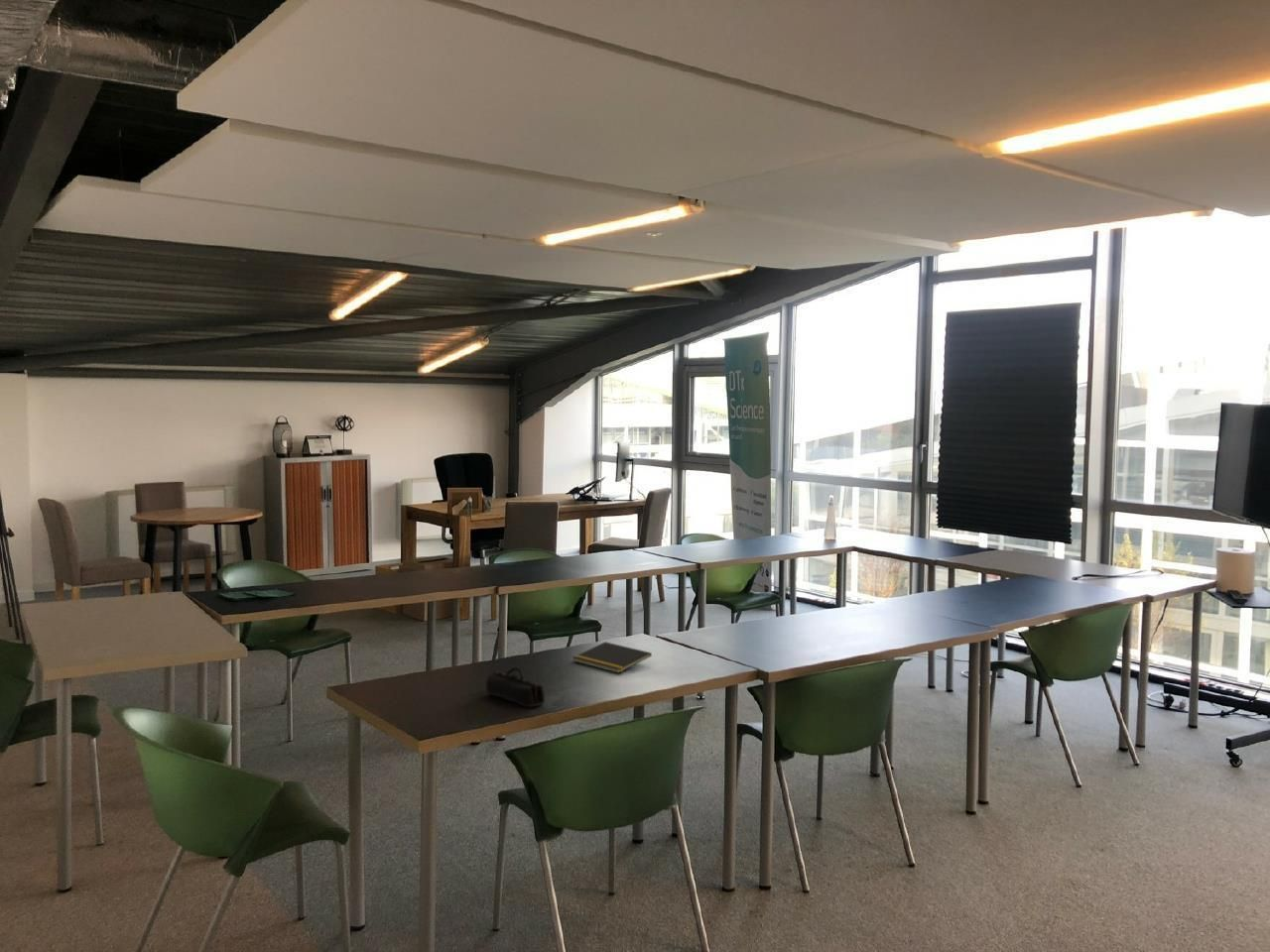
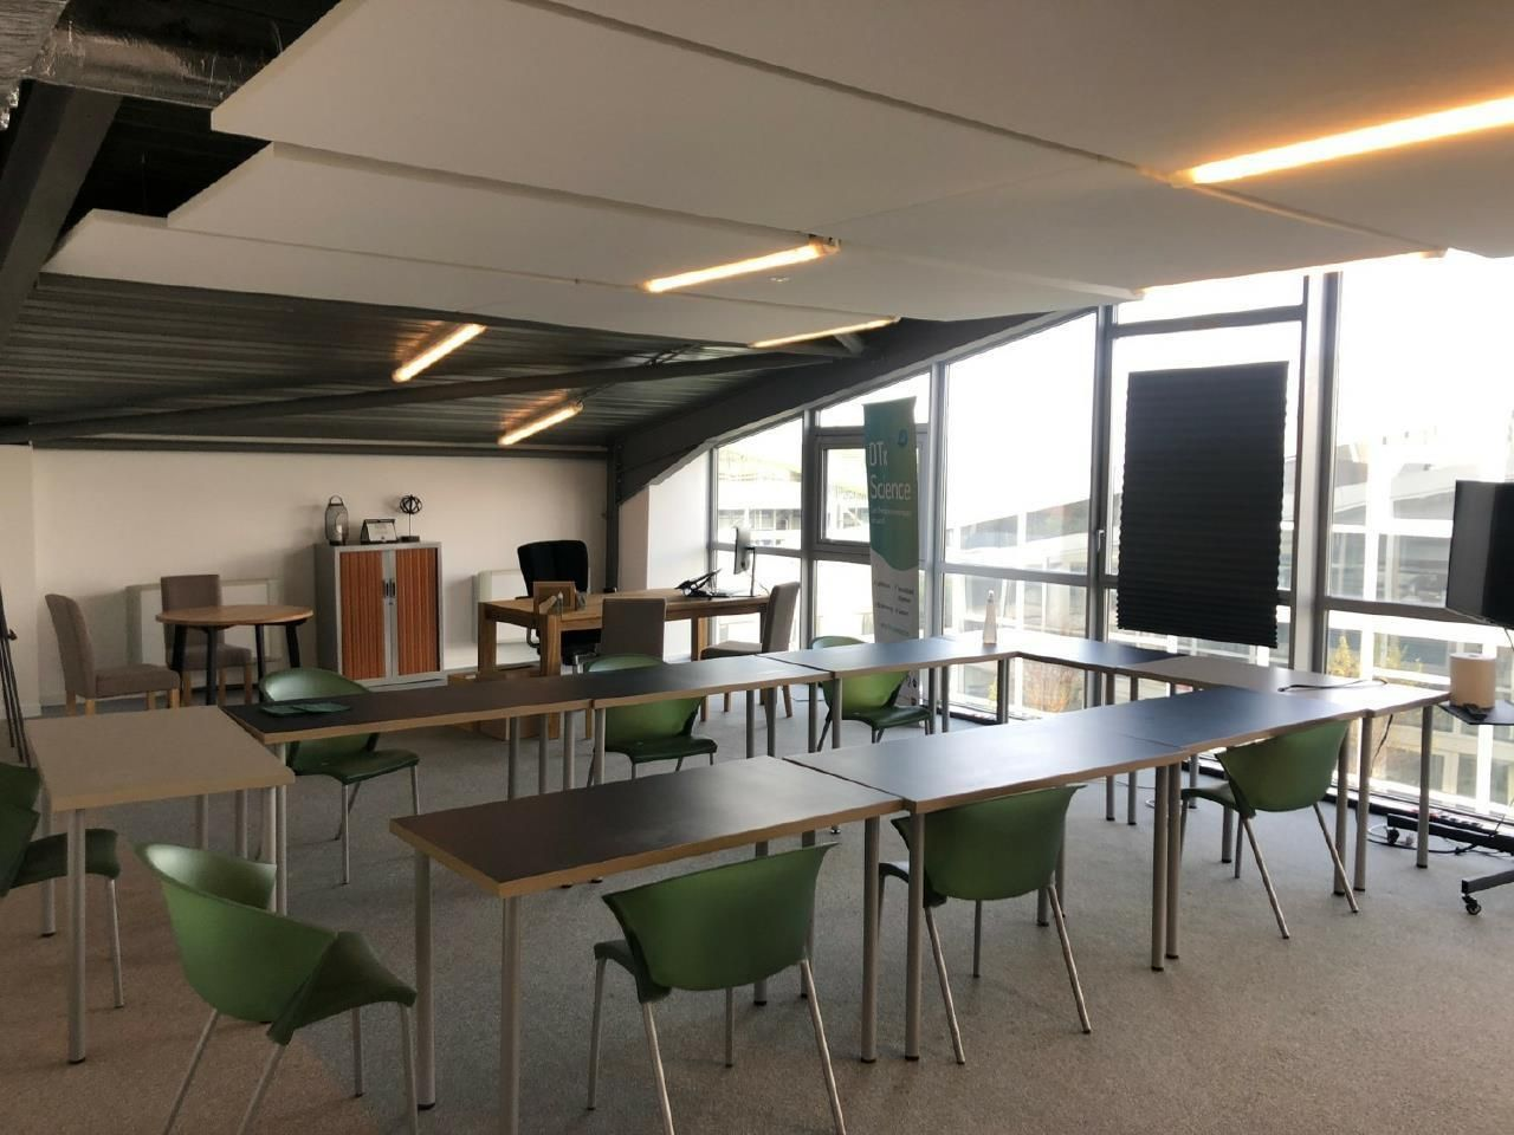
- pencil case (514, 683)
- notepad (611, 656)
